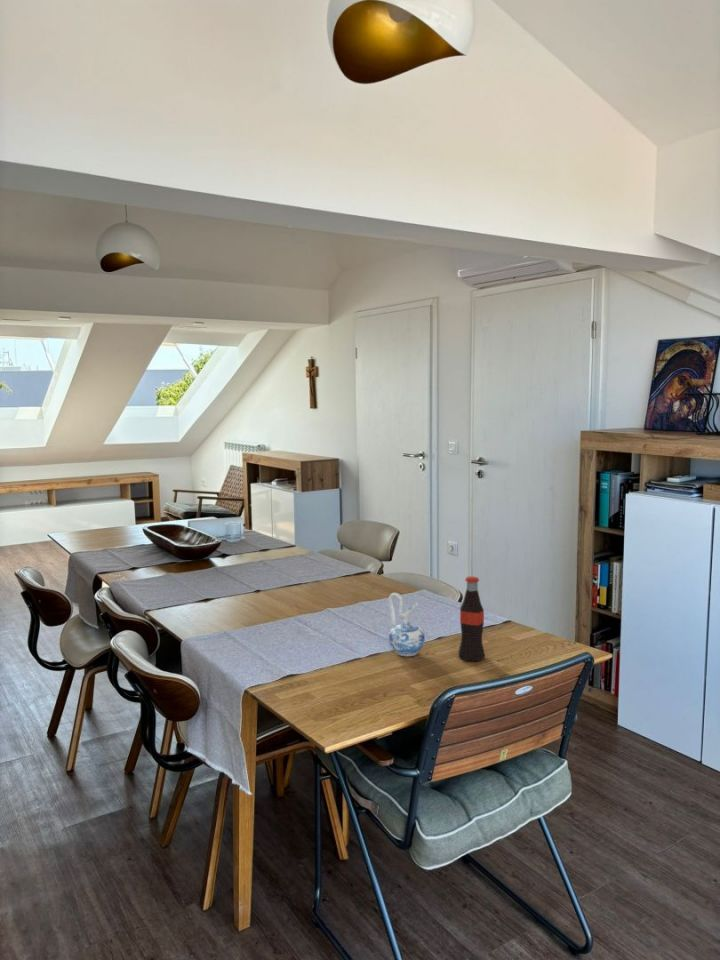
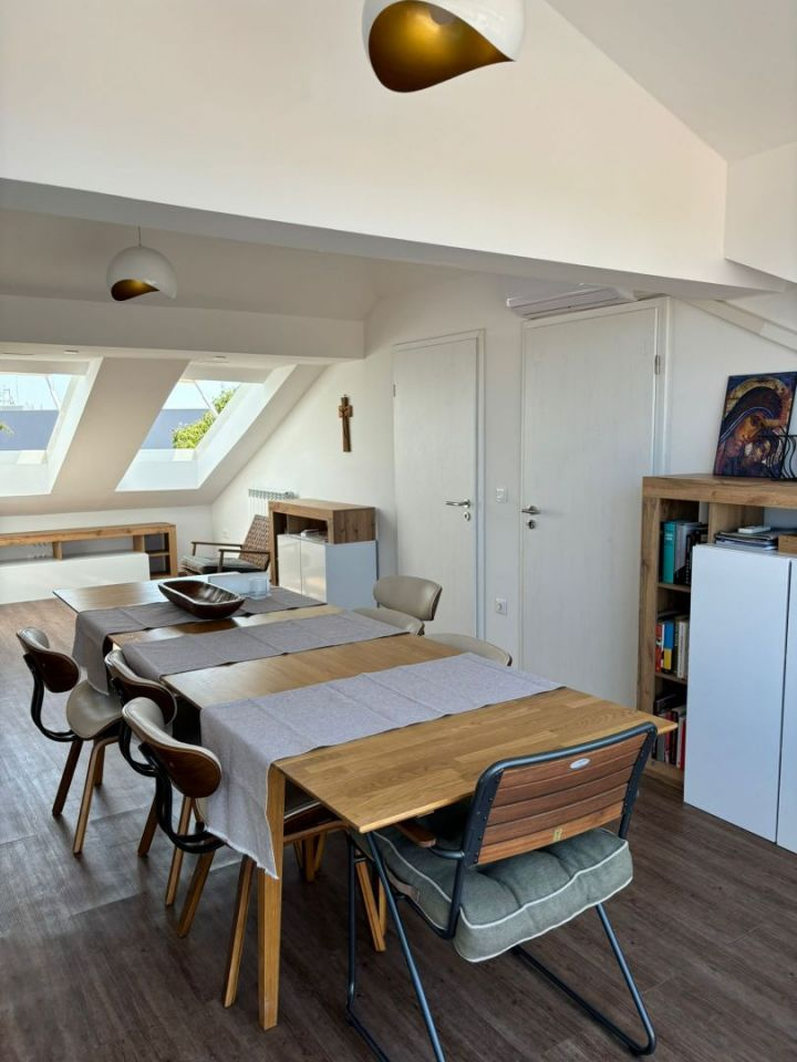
- ceramic pitcher (406, 623)
- bottle (471, 617)
